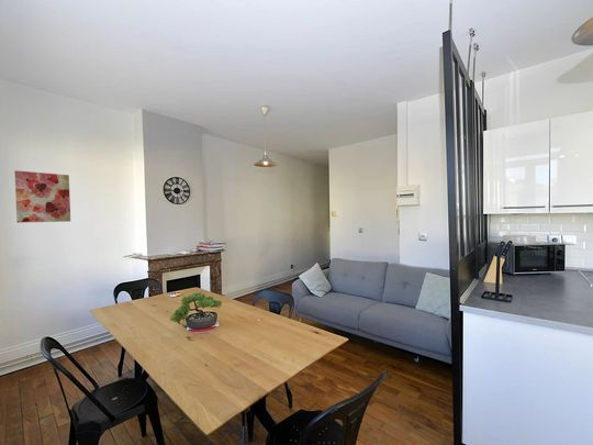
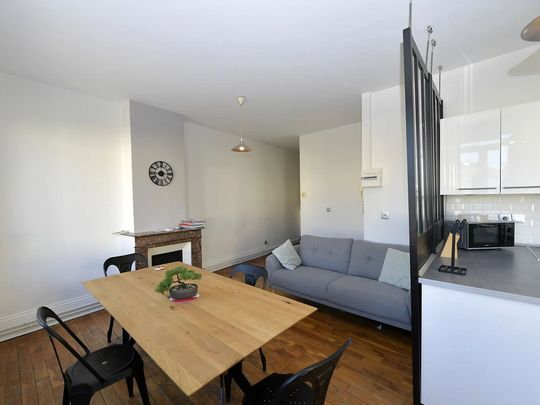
- wall art (44, 197)
